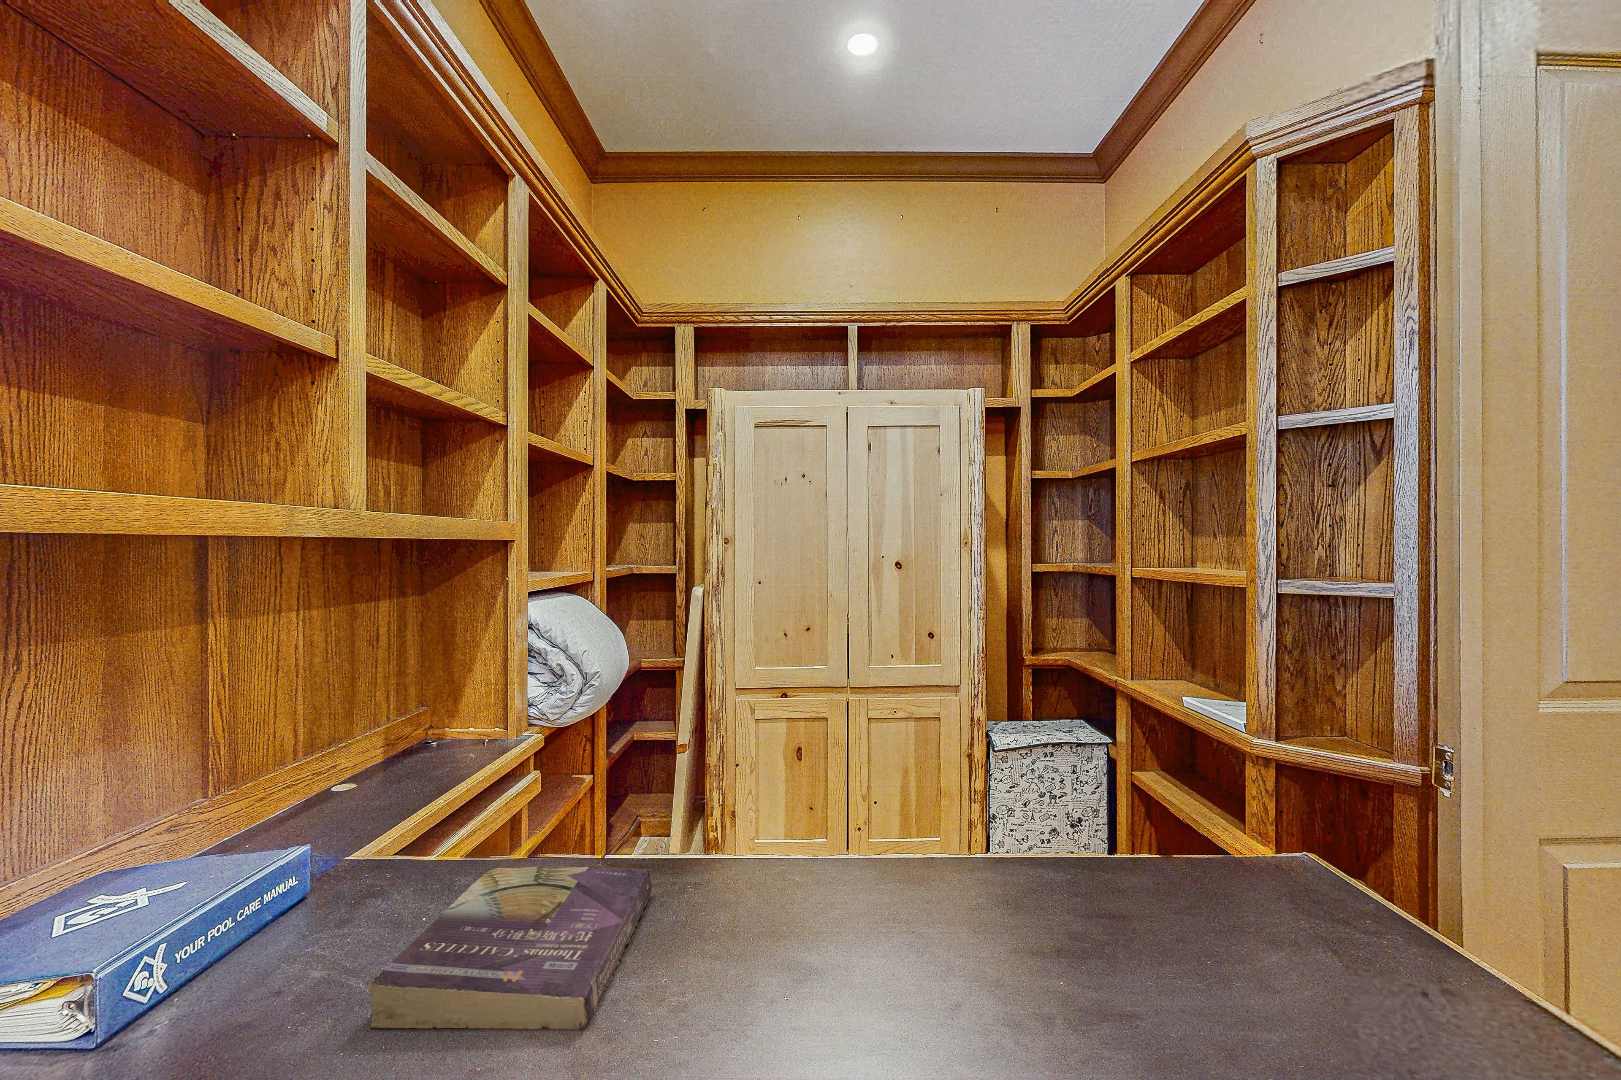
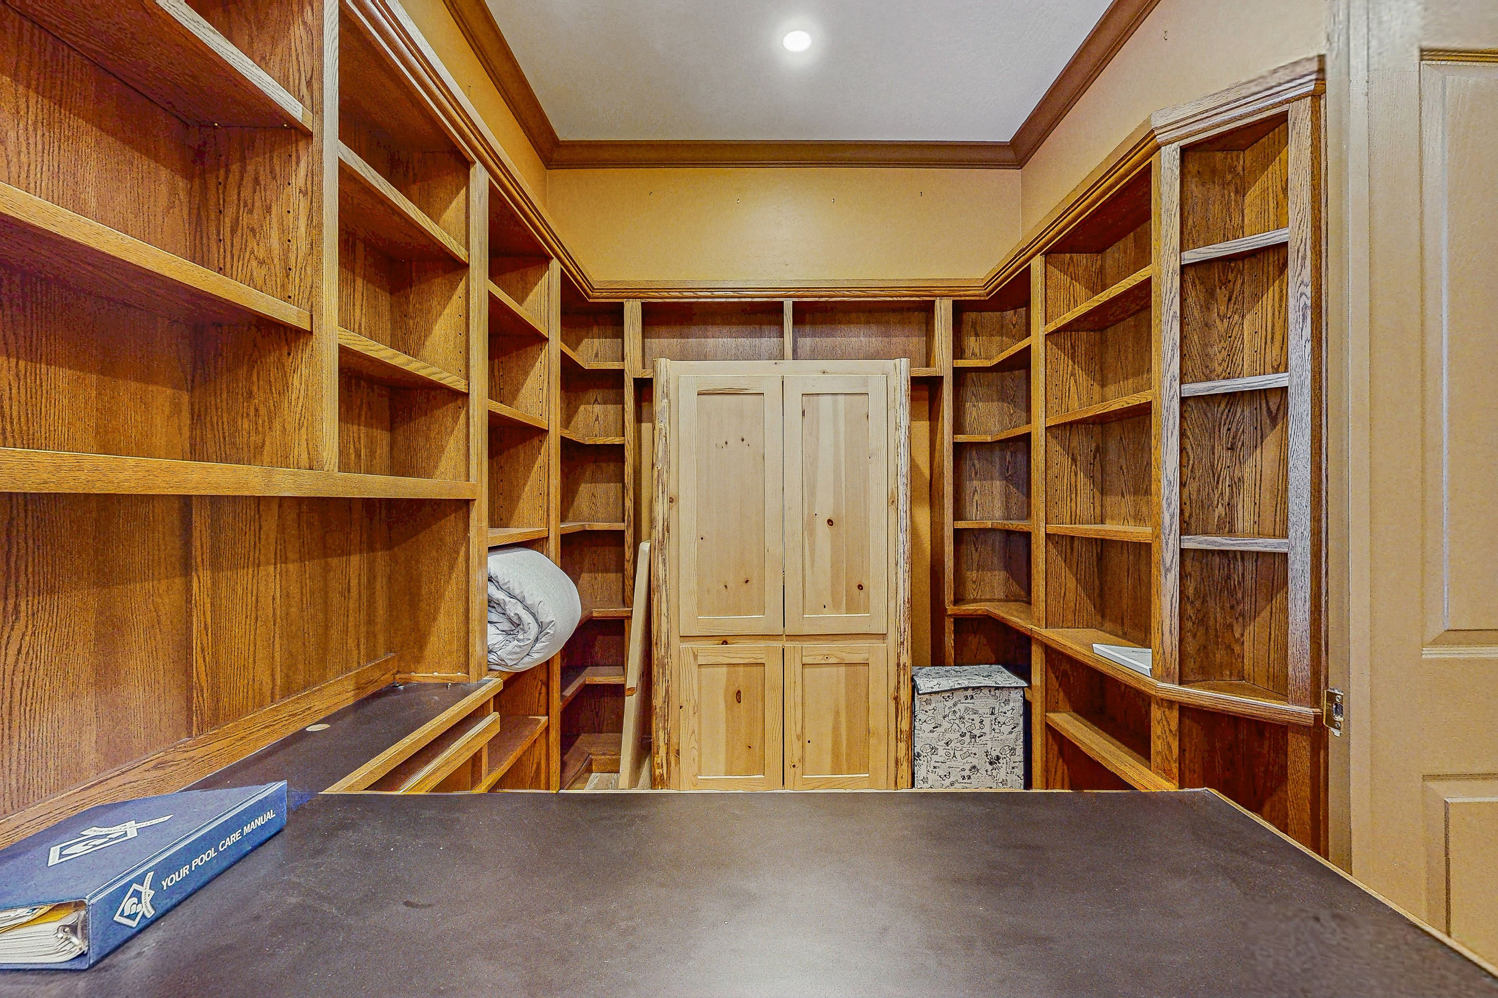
- book (533, 928)
